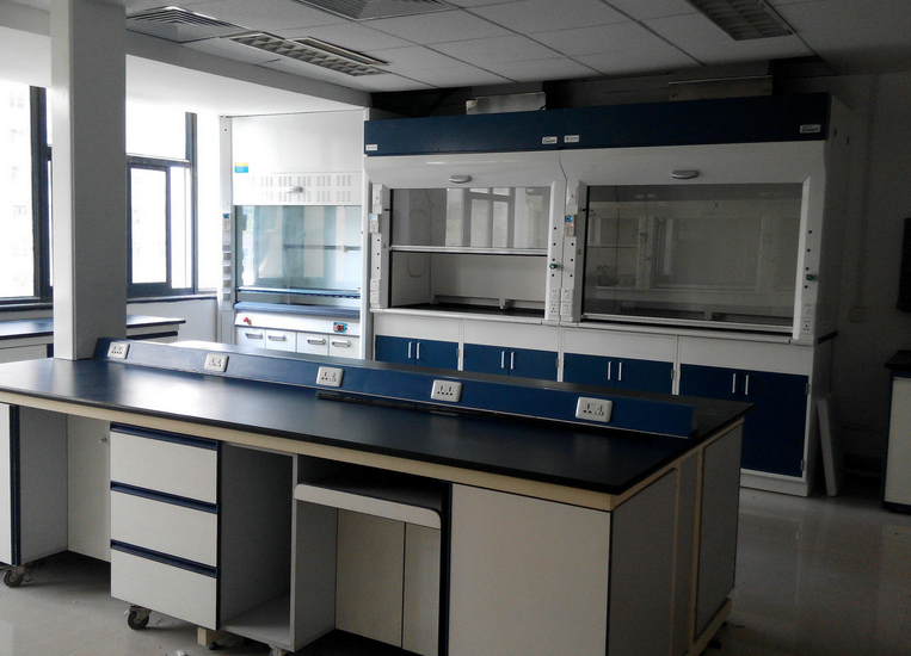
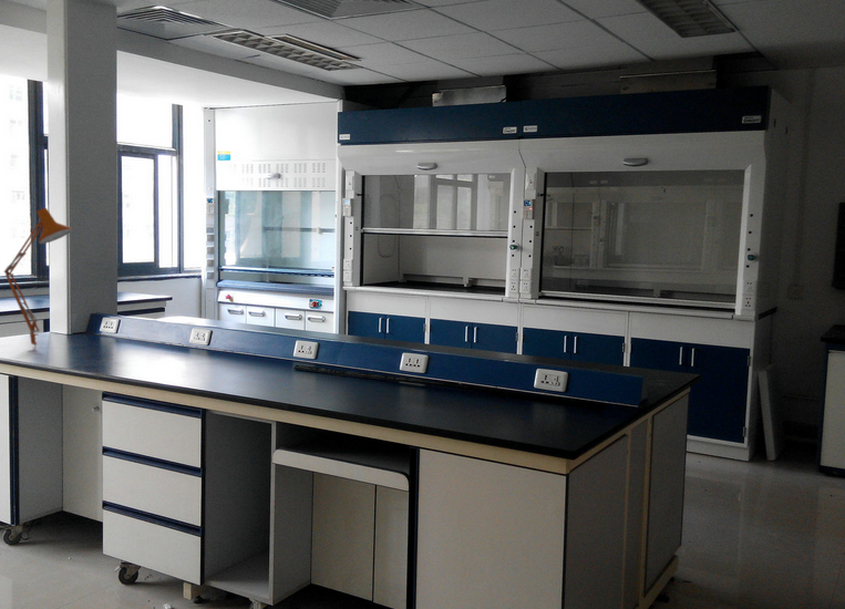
+ desk lamp (19, 288)
